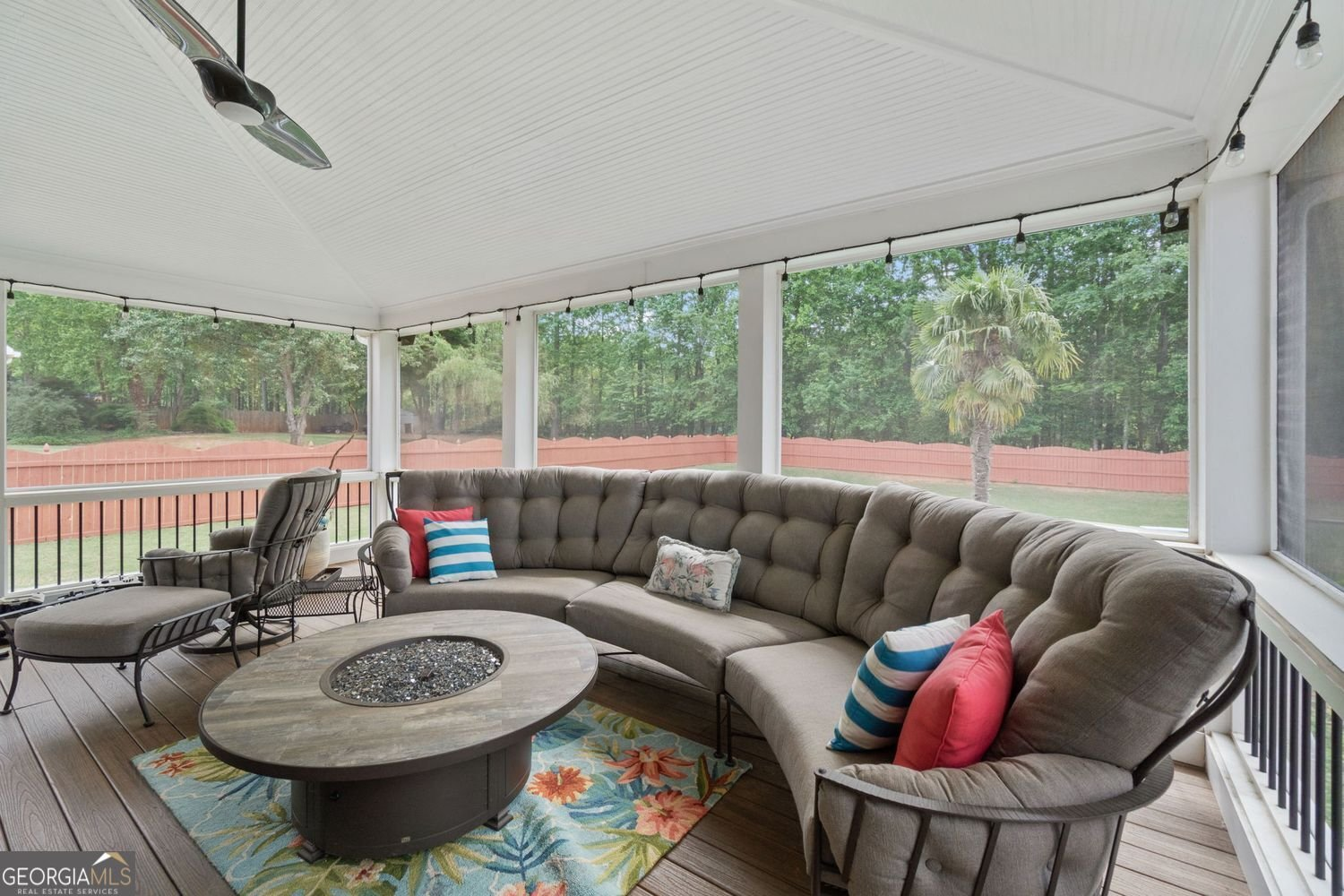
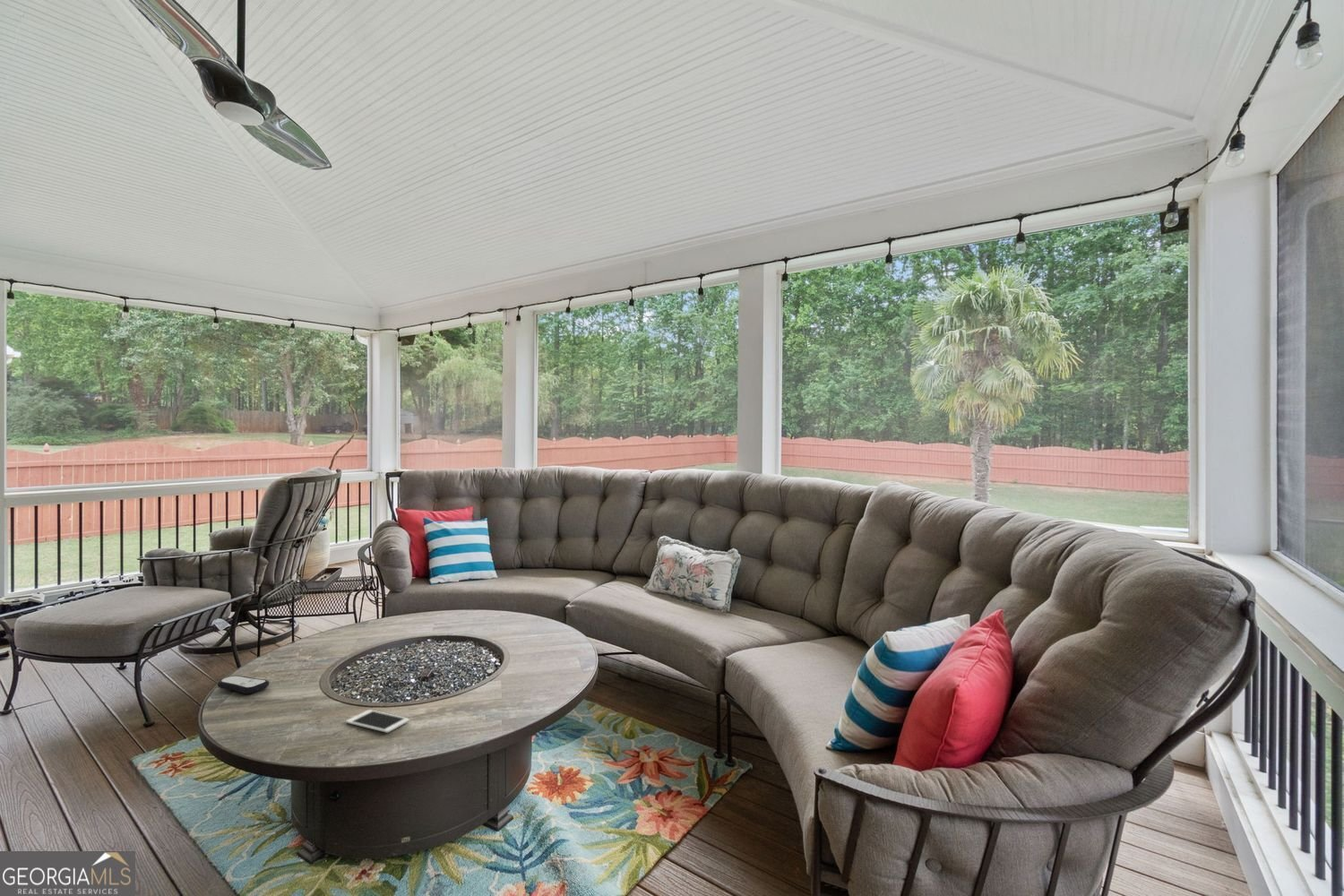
+ cell phone (377, 720)
+ remote control (242, 684)
